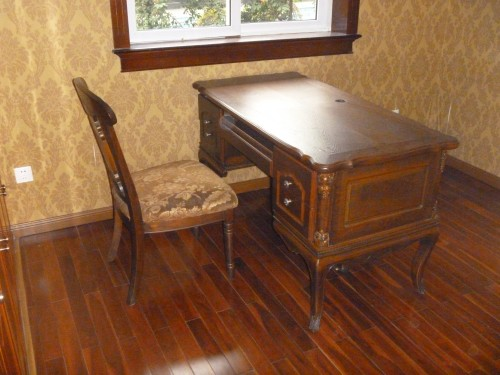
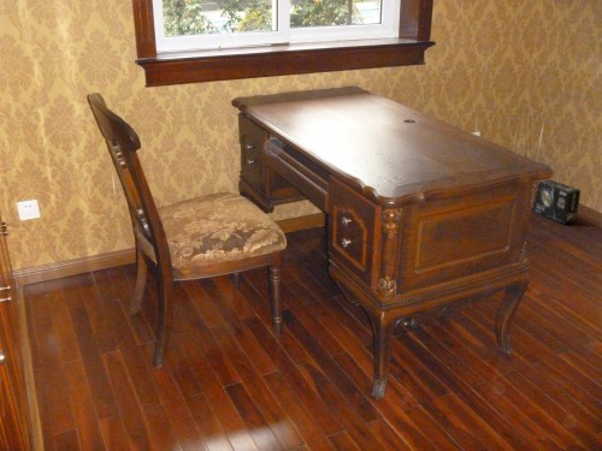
+ box (556, 201)
